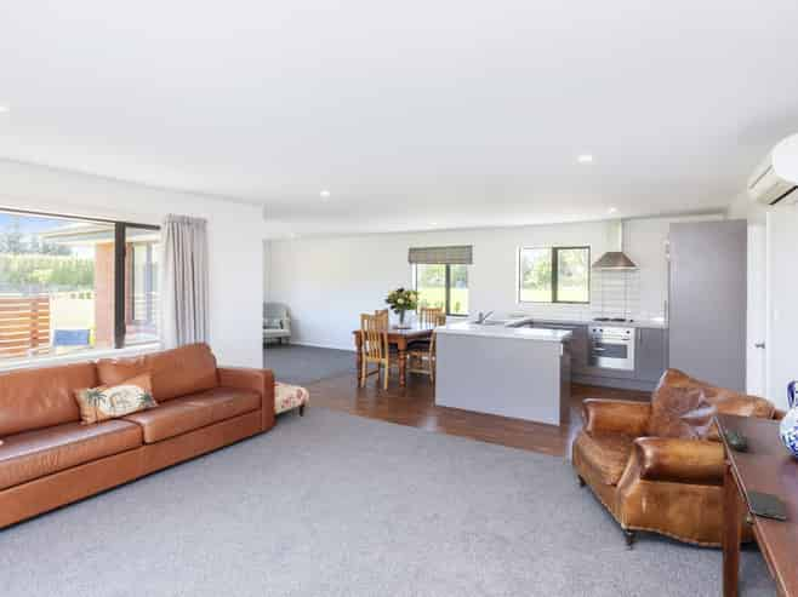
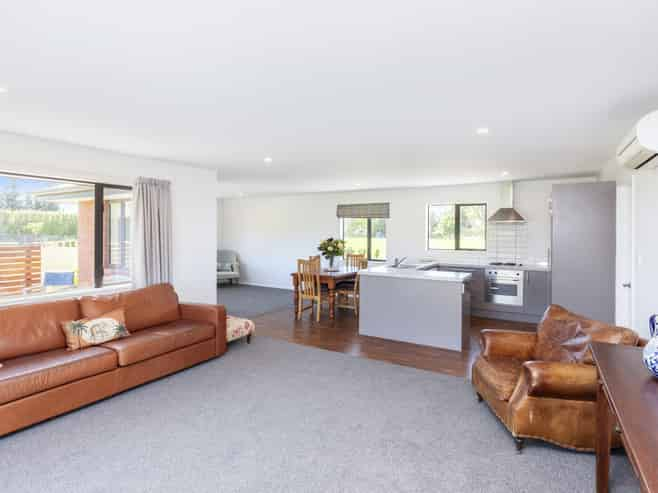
- smartphone (764, 504)
- remote control (735, 438)
